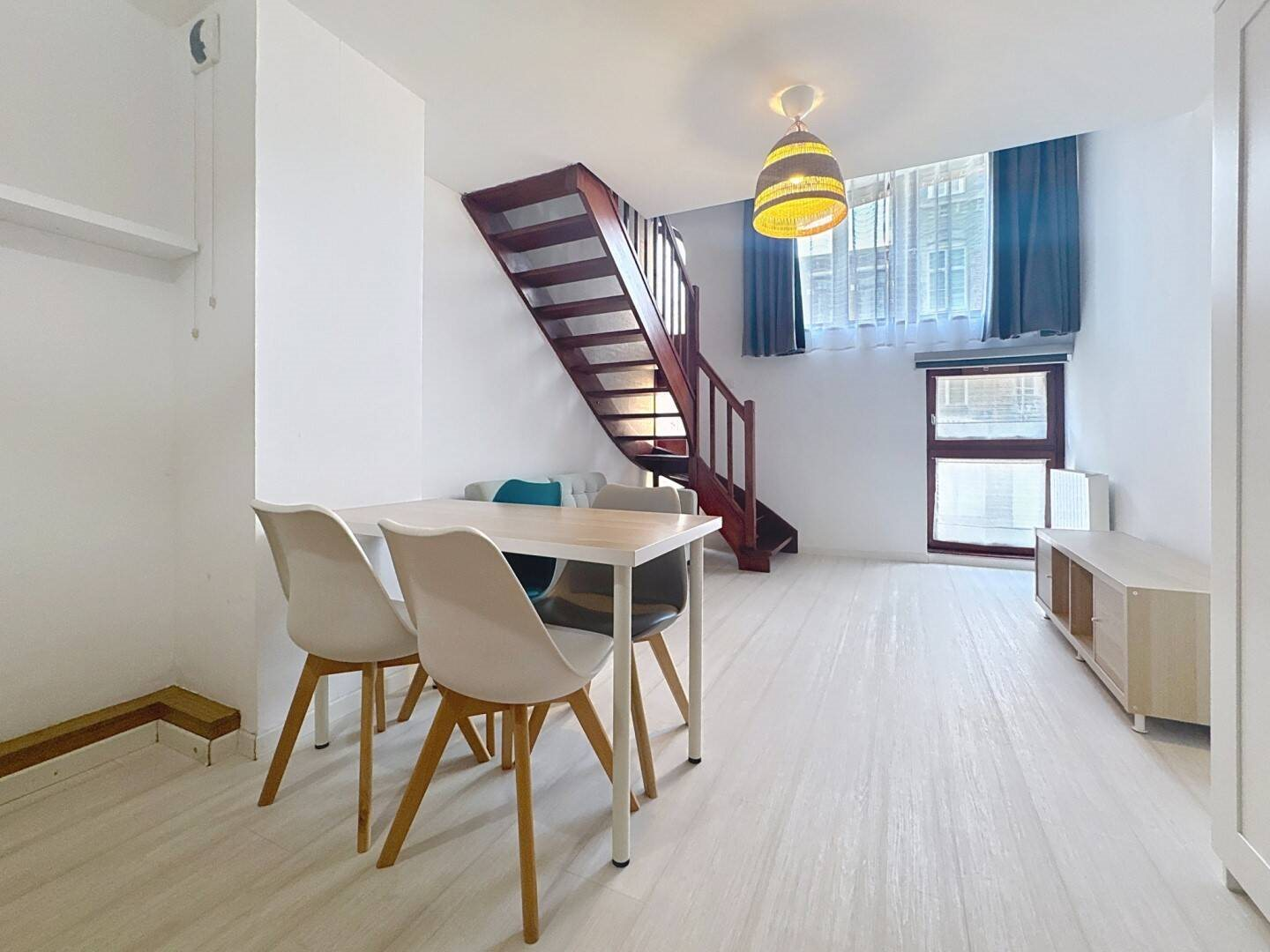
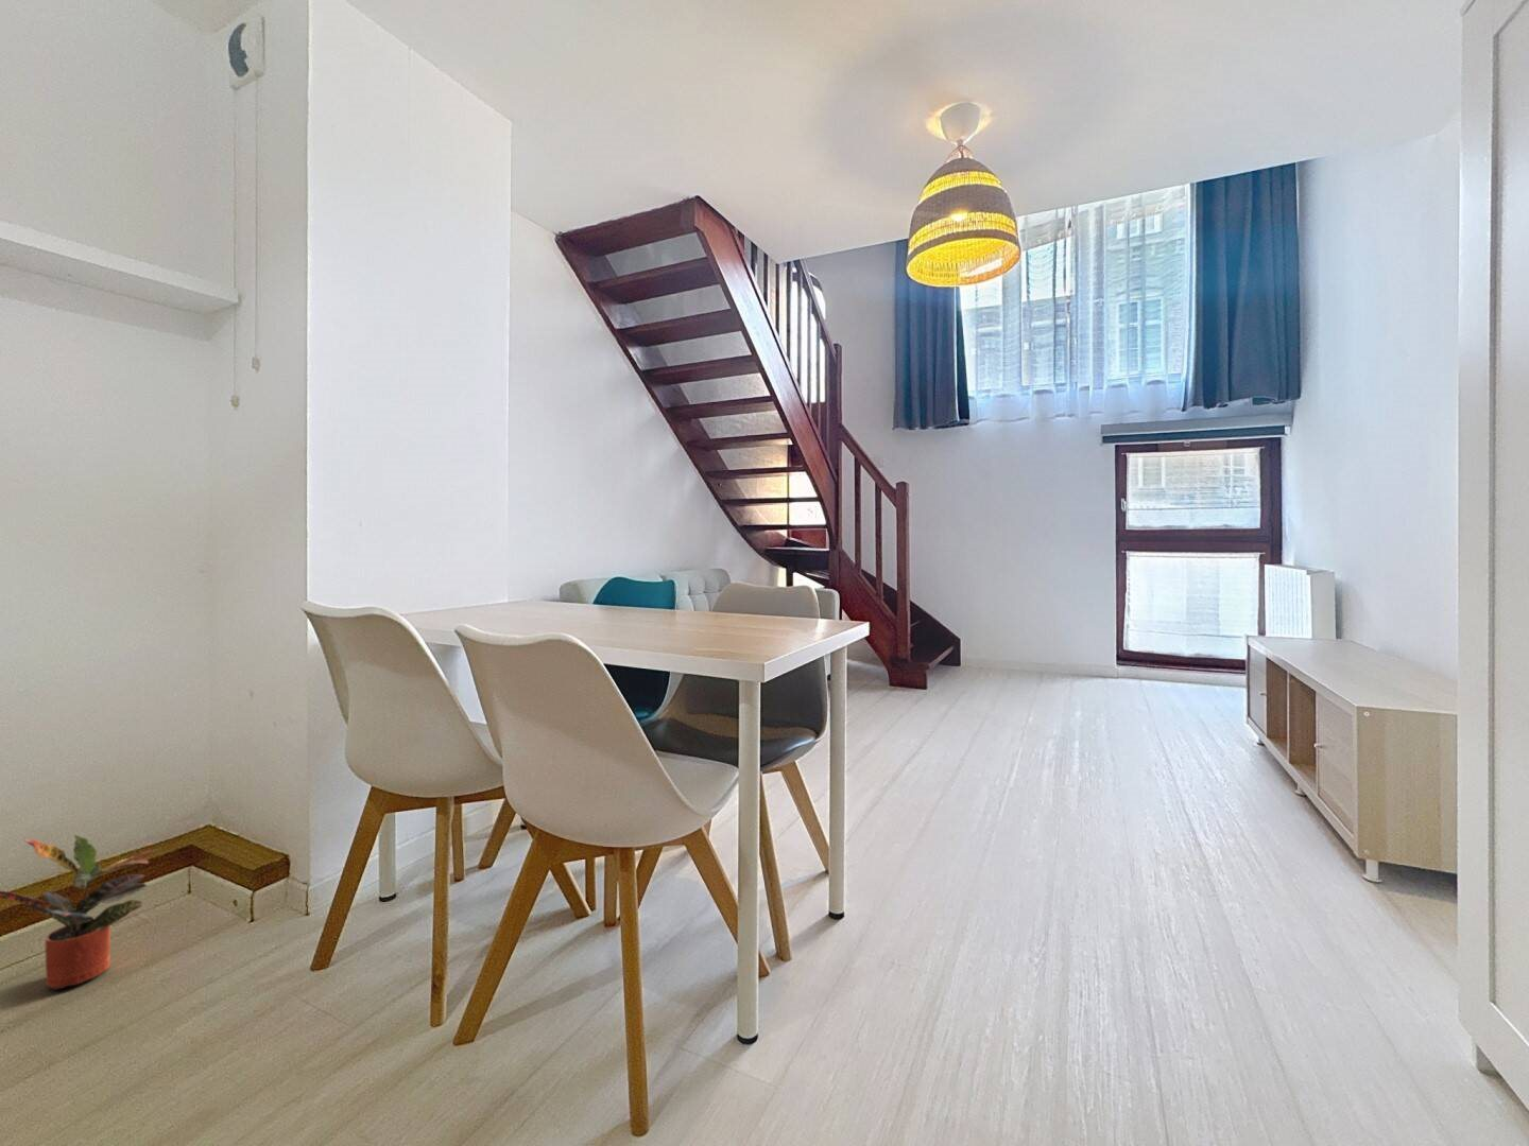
+ potted plant (93, 903)
